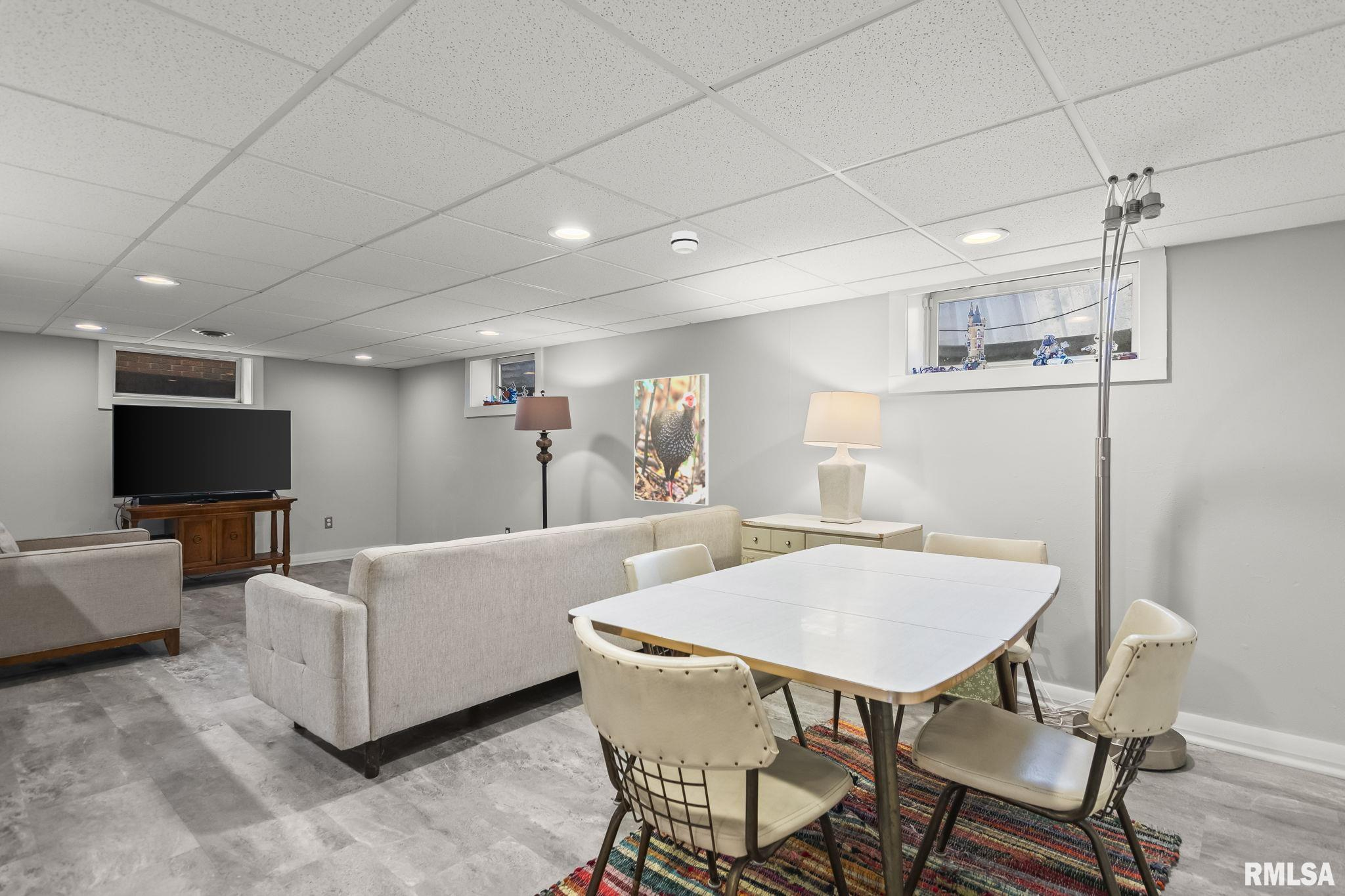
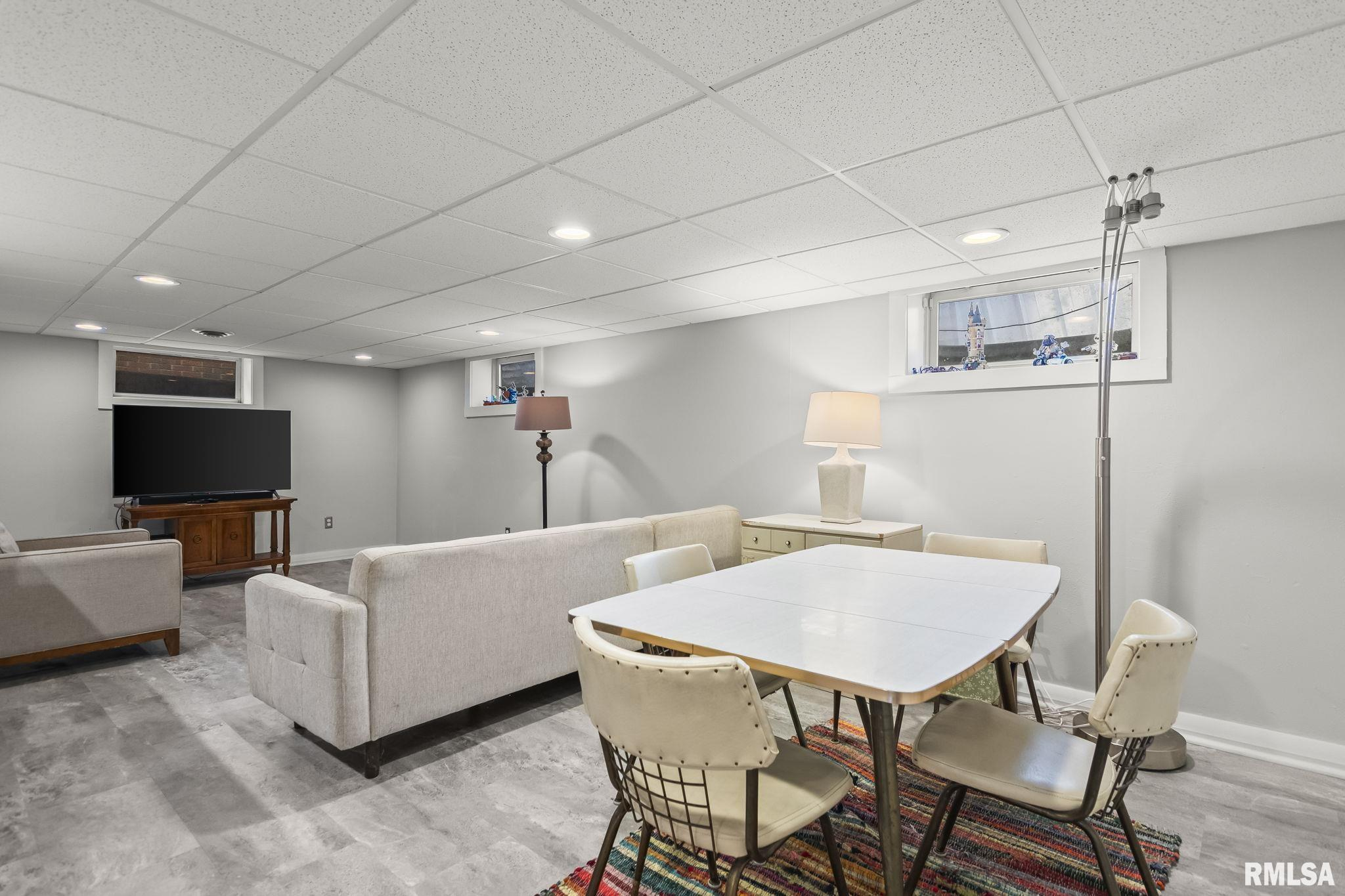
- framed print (669, 440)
- smoke detector (684, 242)
